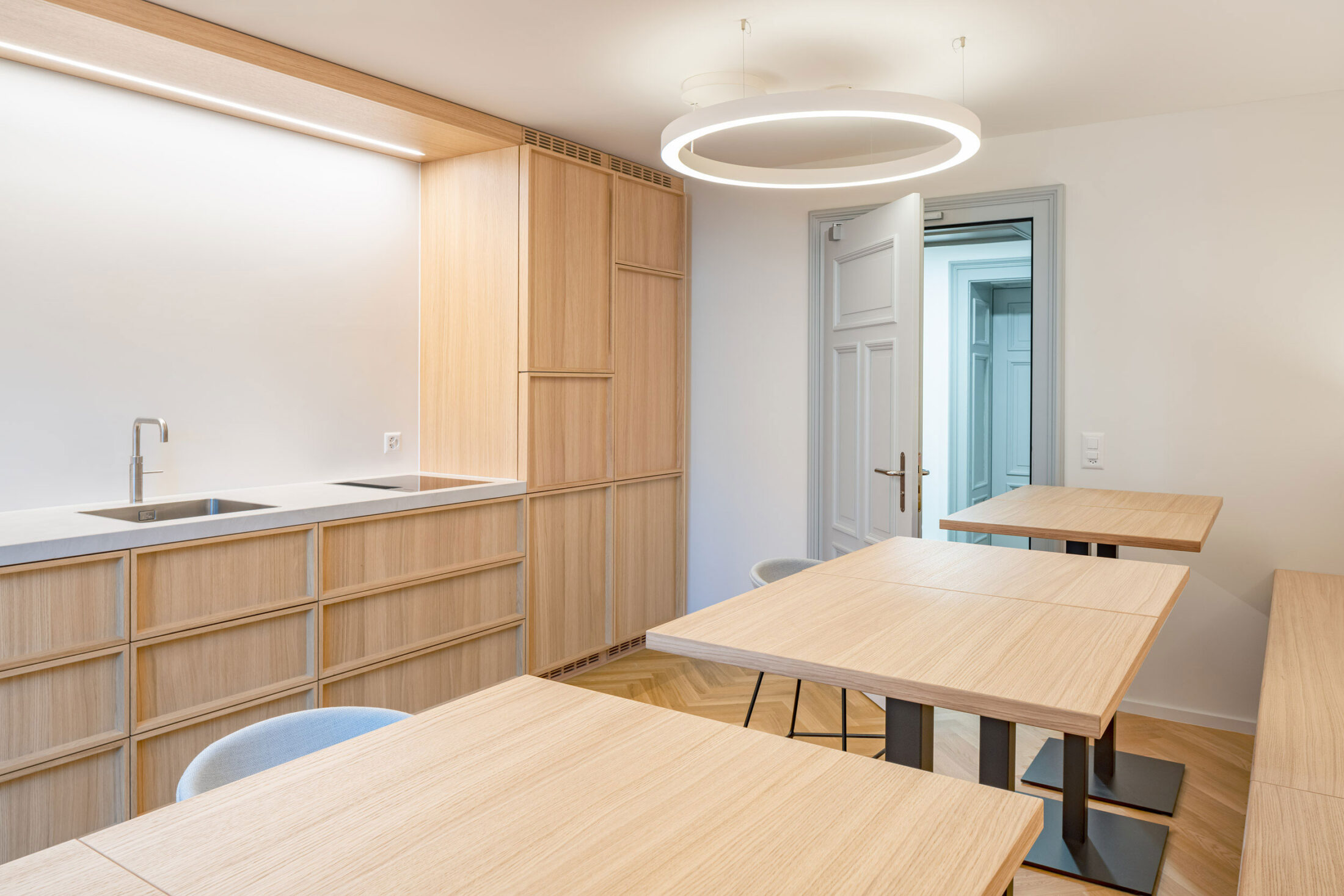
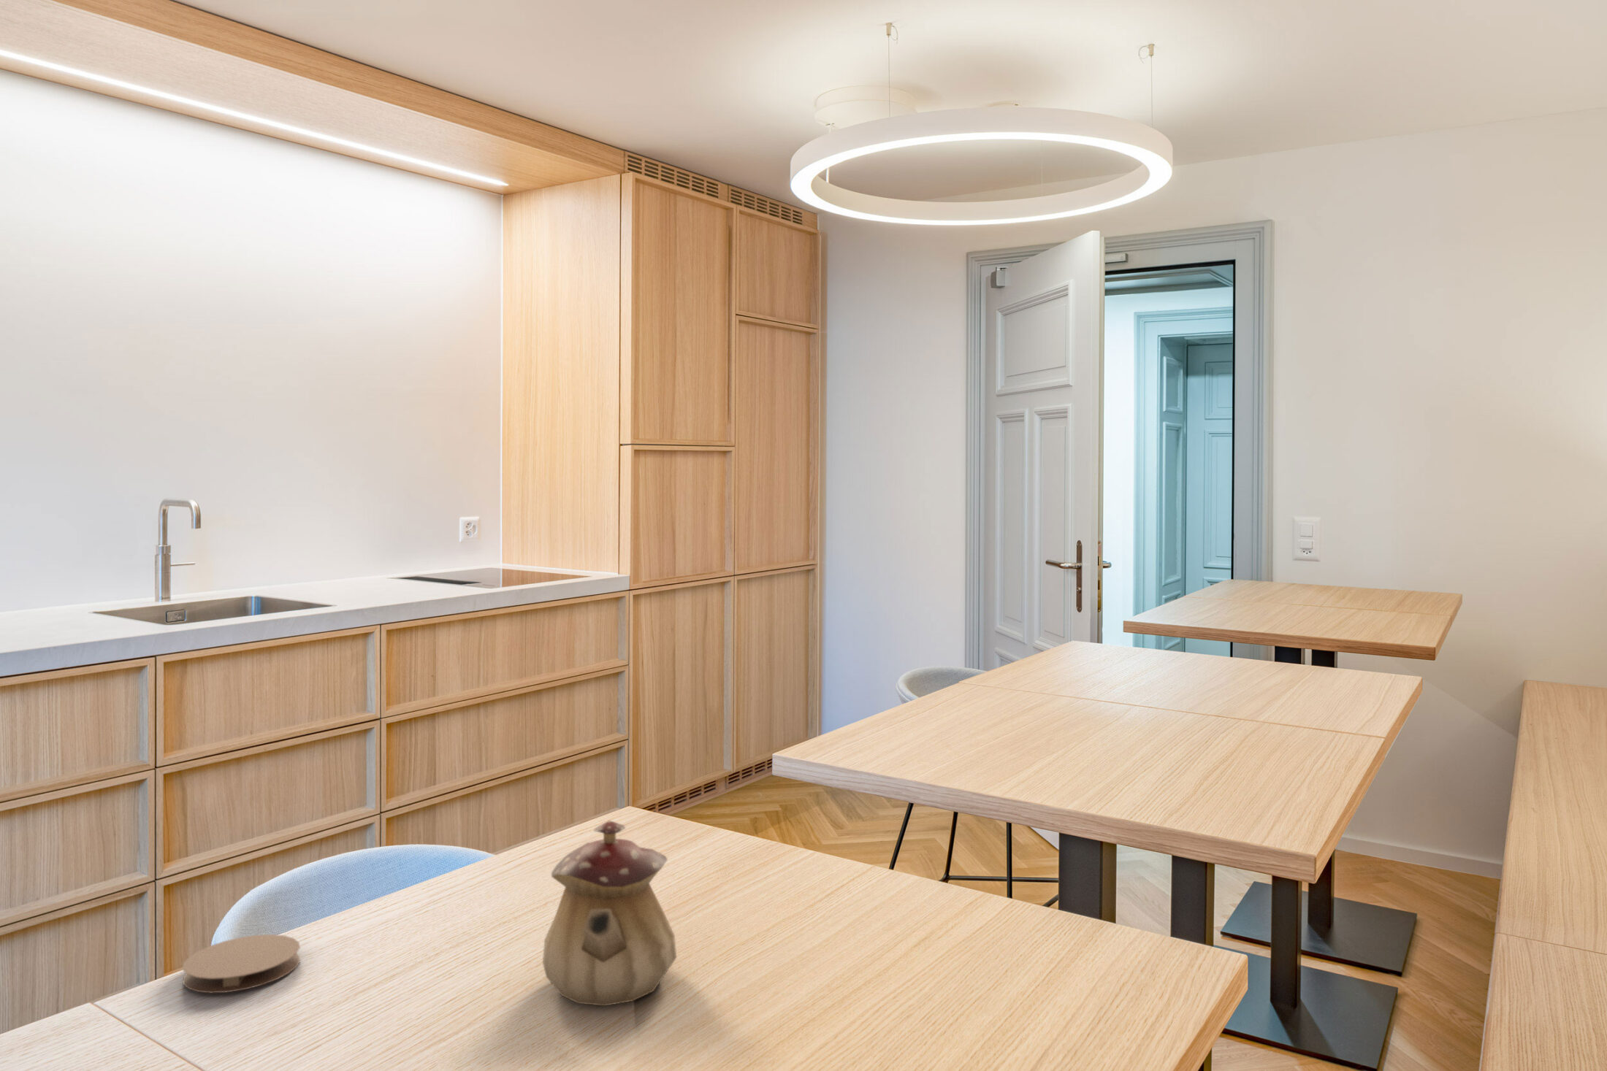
+ teapot (611, 898)
+ coaster (243, 962)
